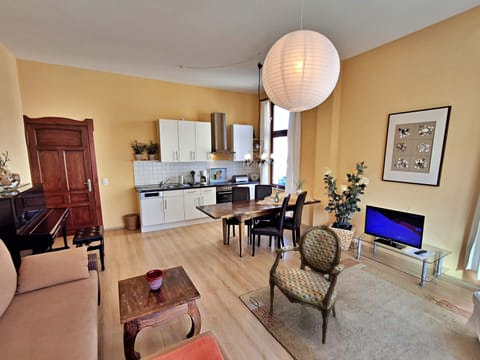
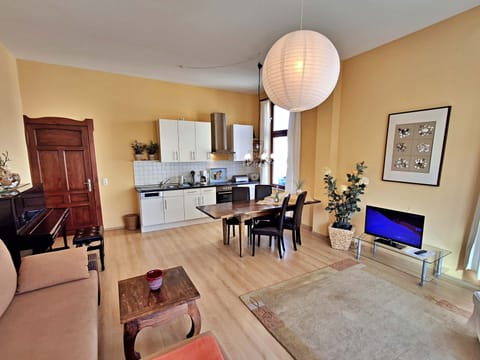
- armchair (306, 272)
